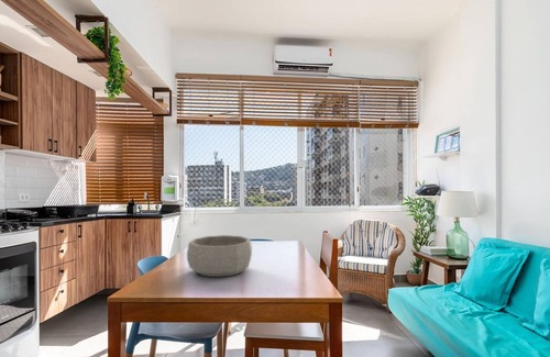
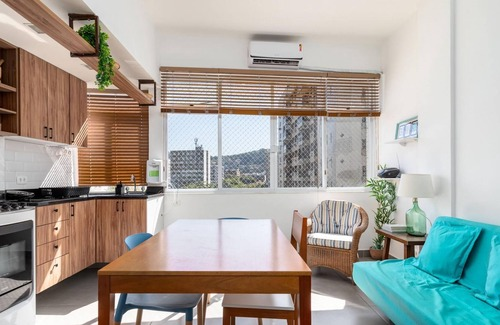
- decorative bowl (220, 255)
